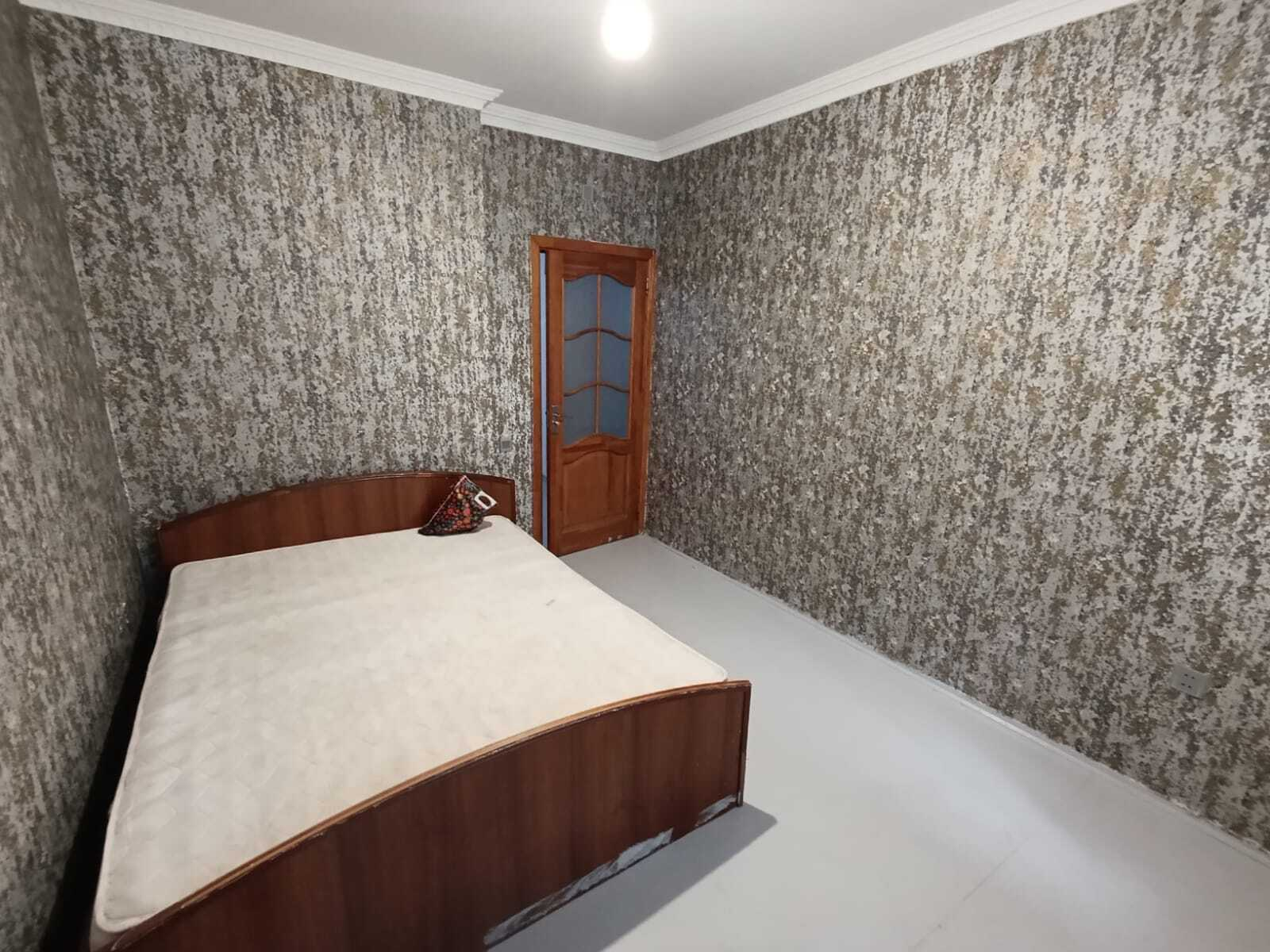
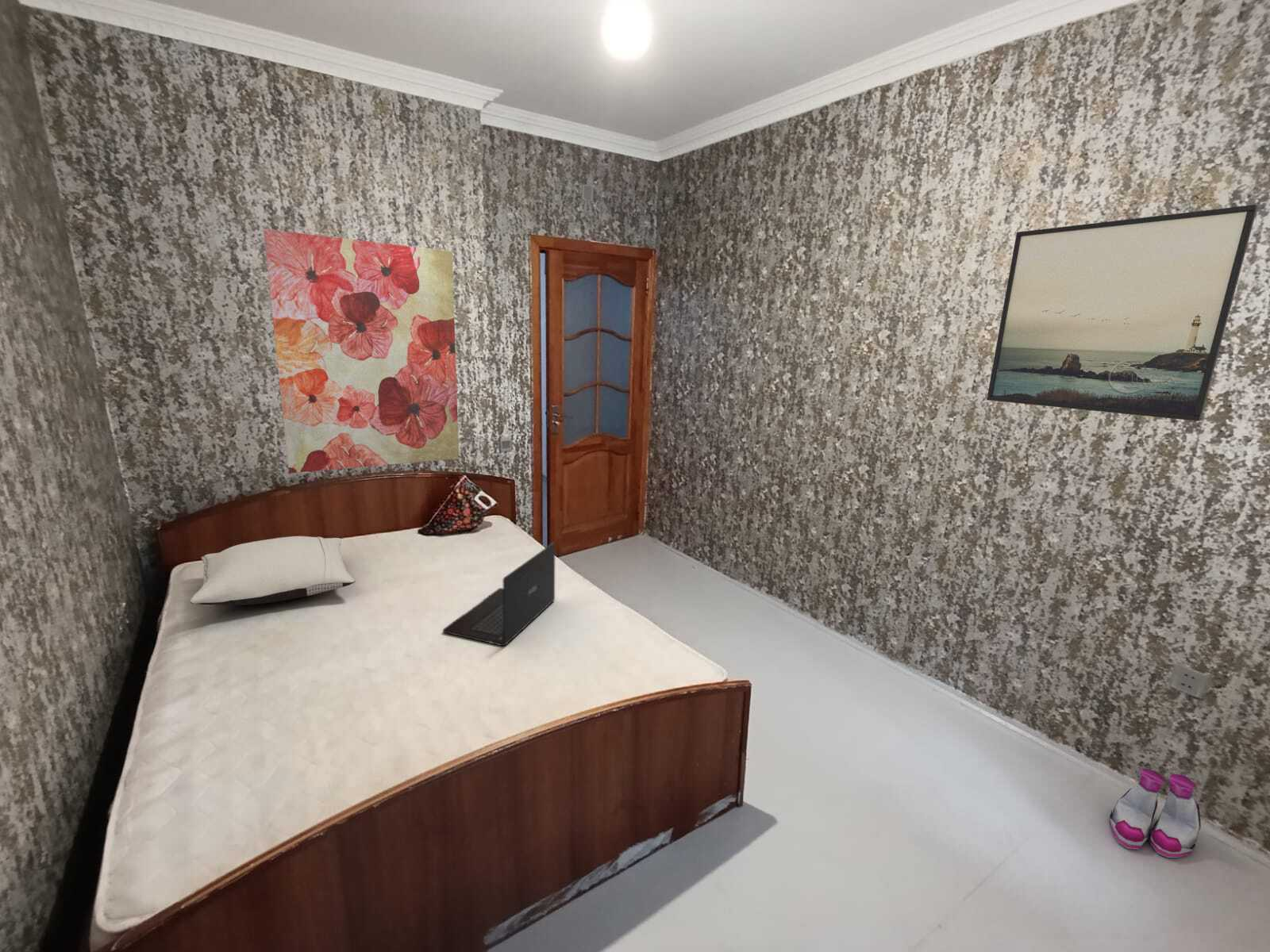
+ boots (1156, 805)
+ laptop (503, 585)
+ pillow (275, 567)
+ wall art (373, 358)
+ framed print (1100, 318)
